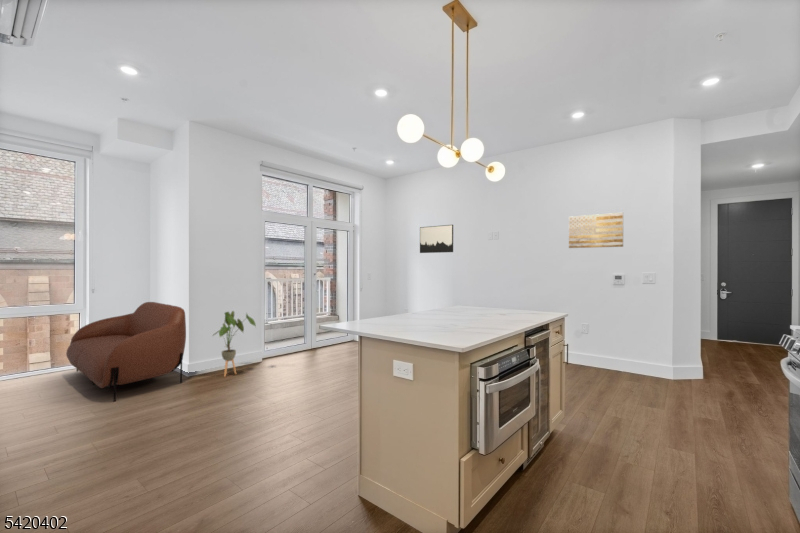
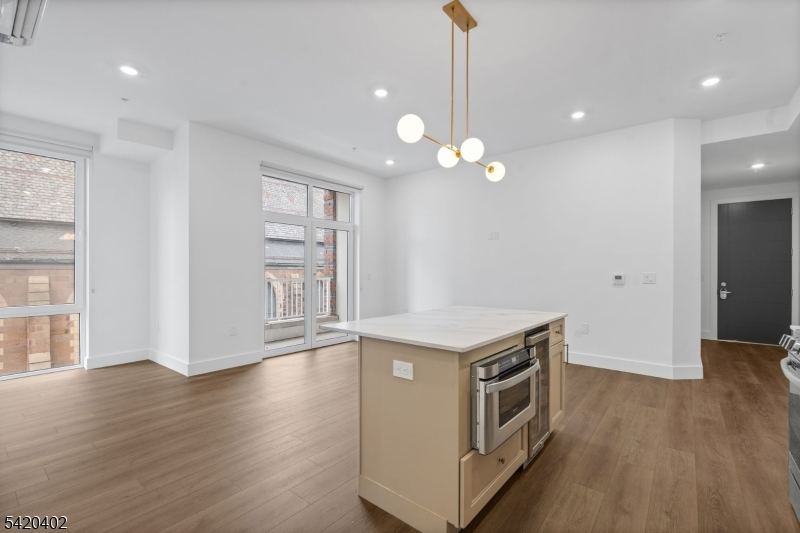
- sofa (126, 342)
- house plant (230, 342)
- wall art (595, 231)
- wall art (436, 239)
